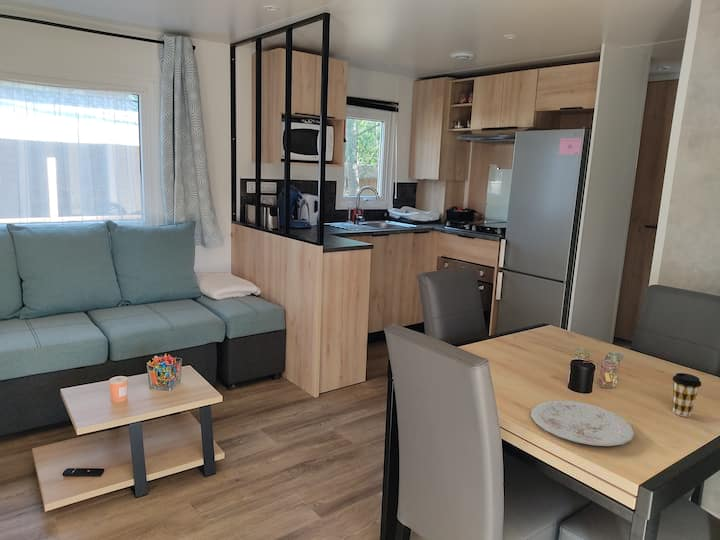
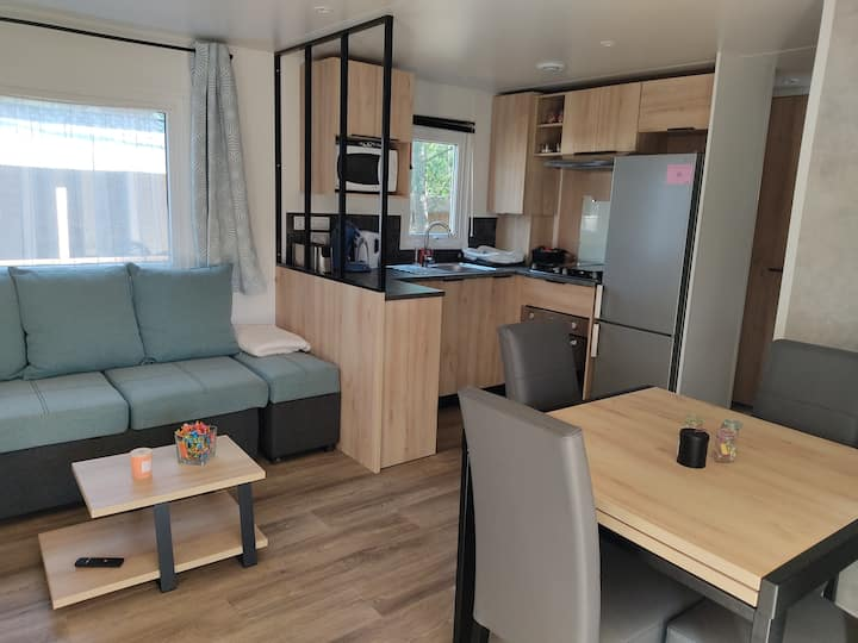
- plate (580, 422)
- coffee cup (684, 395)
